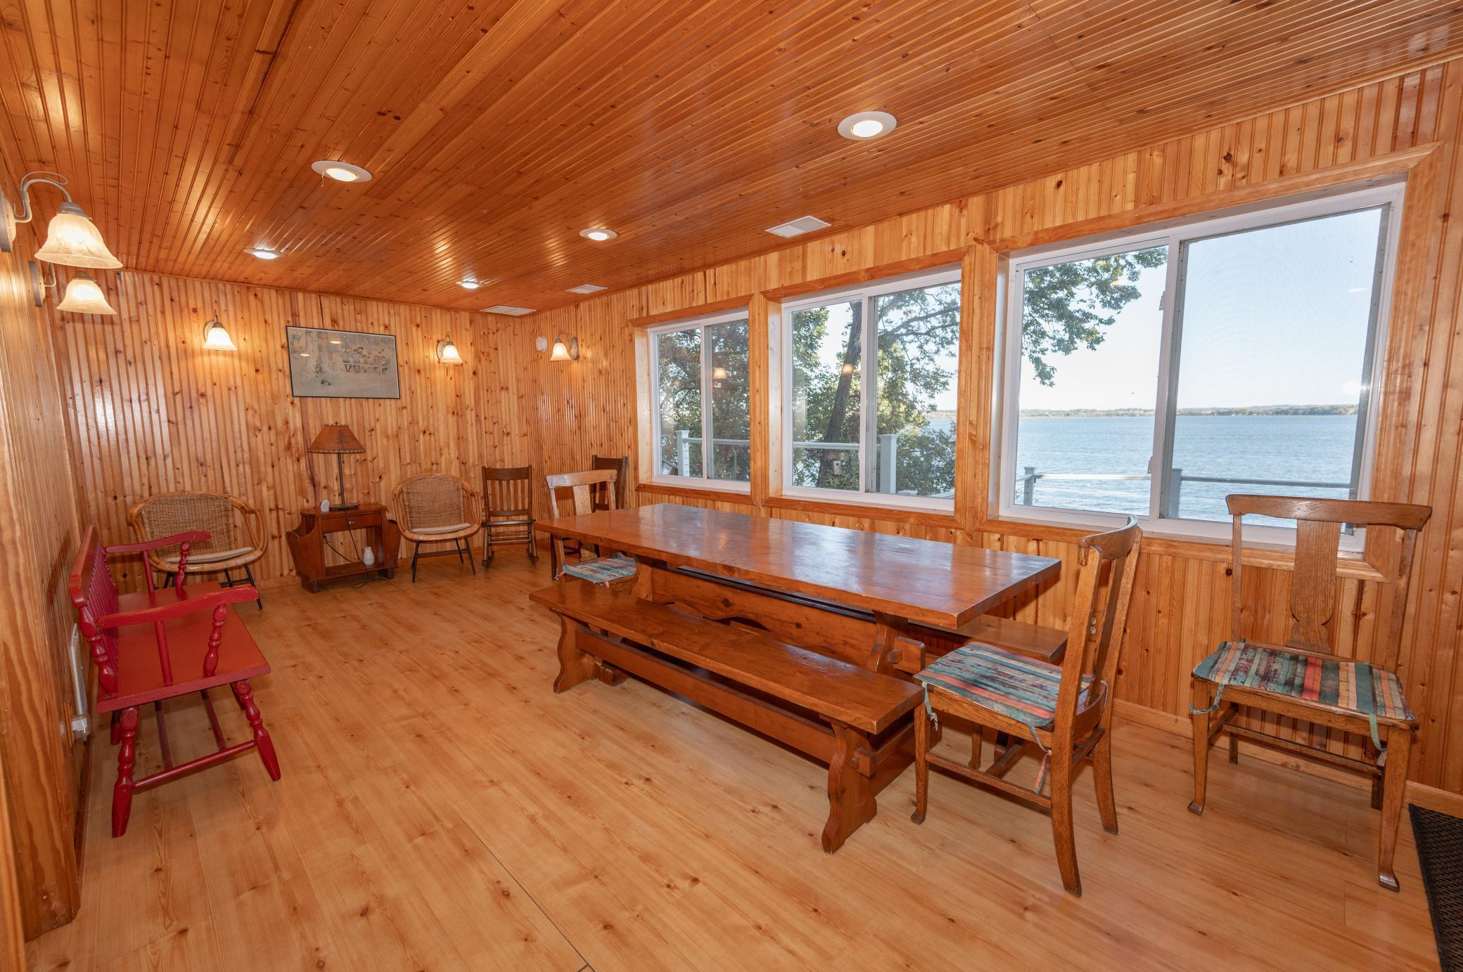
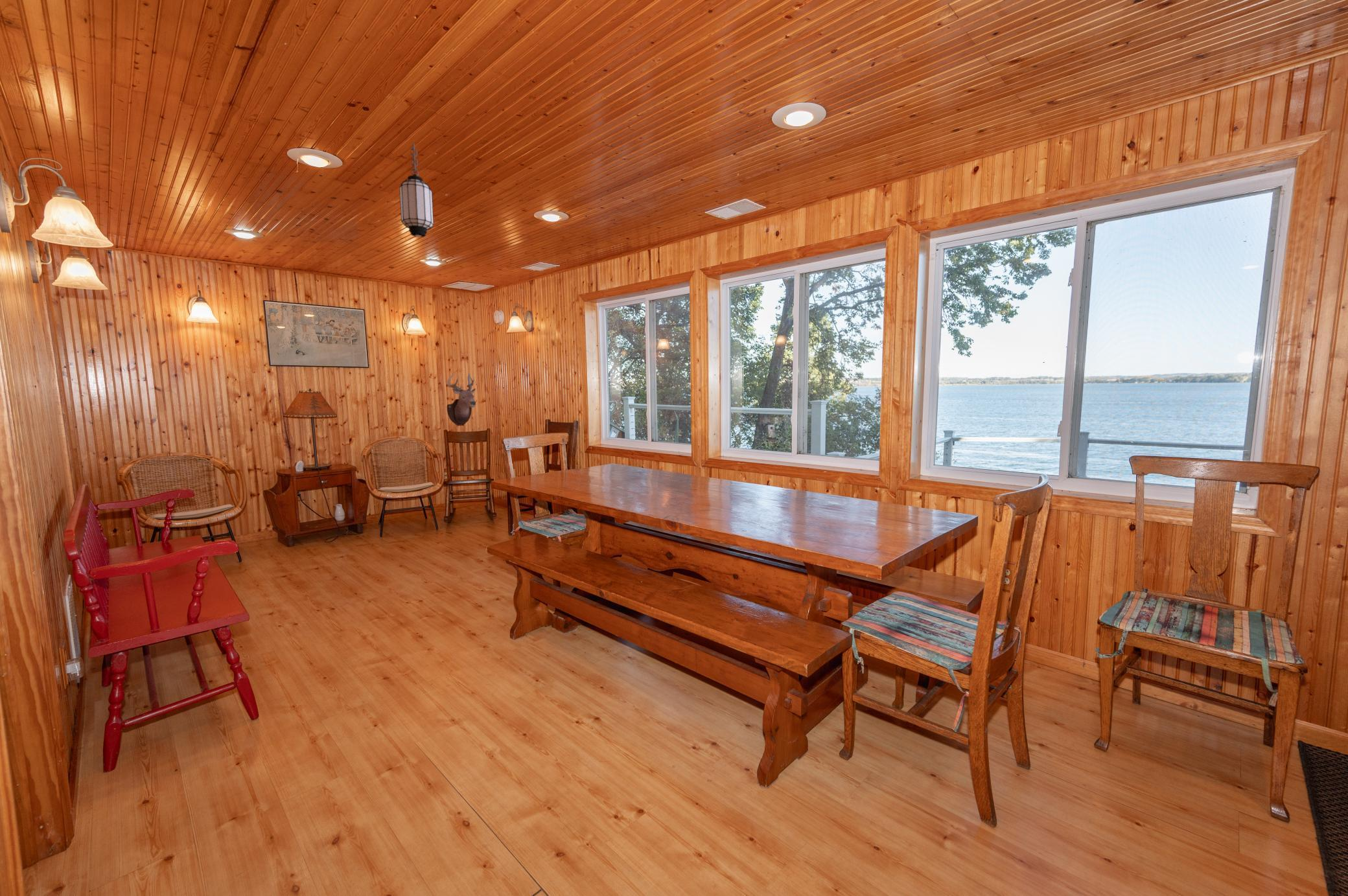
+ hanging lantern (415, 190)
+ mounted trophy (466, 399)
